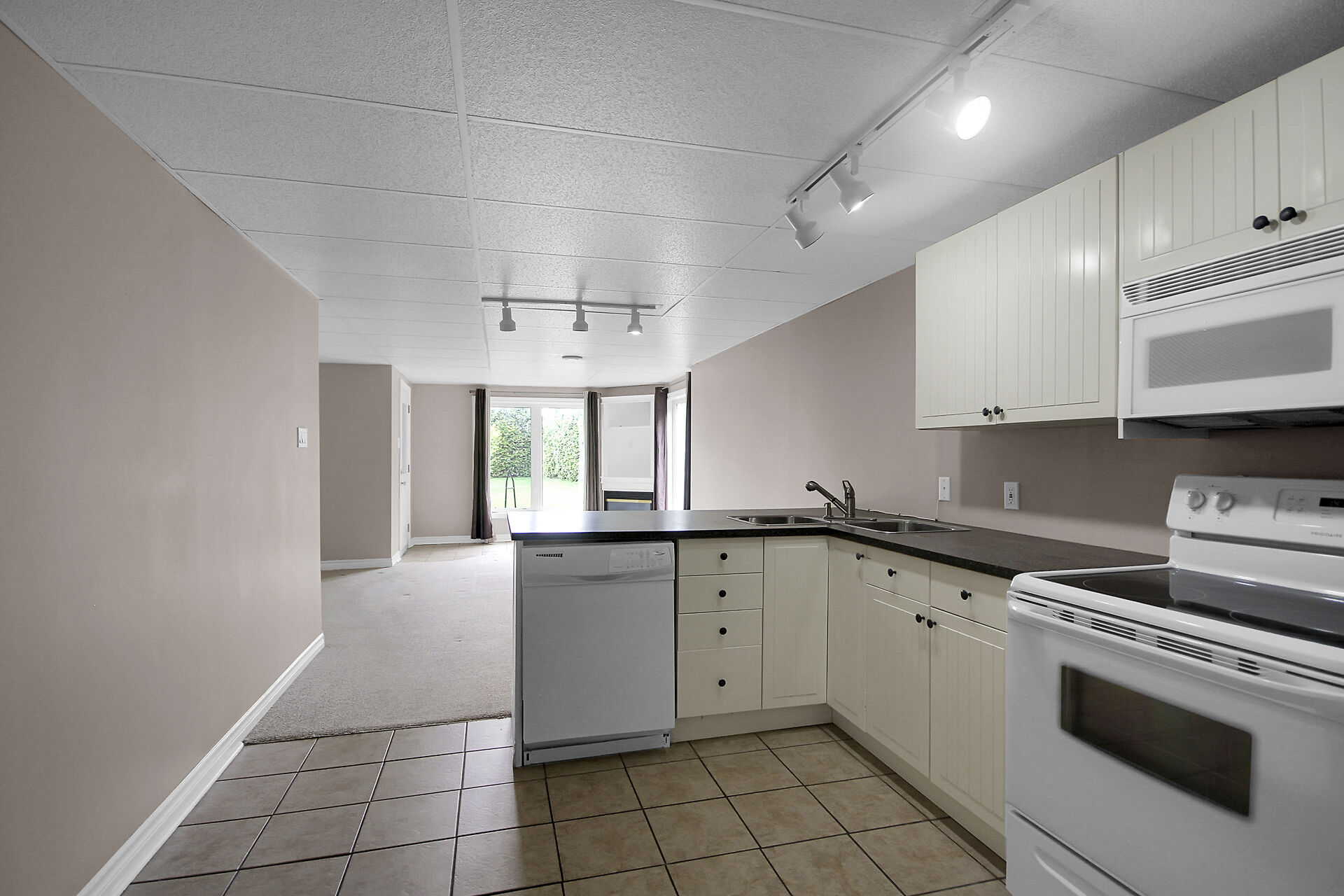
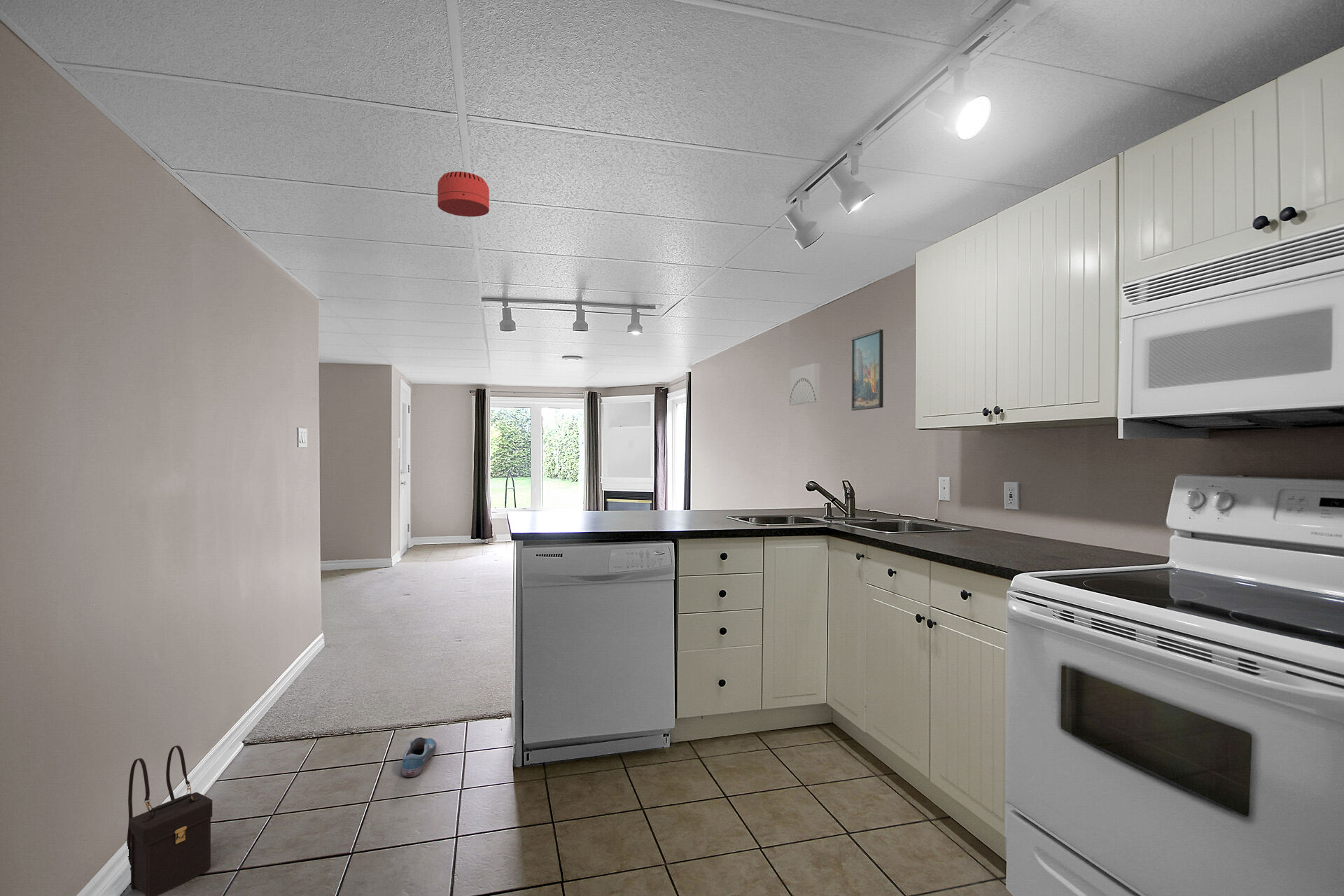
+ smoke detector (463, 193)
+ wall art (804, 384)
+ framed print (867, 371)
+ satchel (167, 816)
+ shoe (417, 748)
